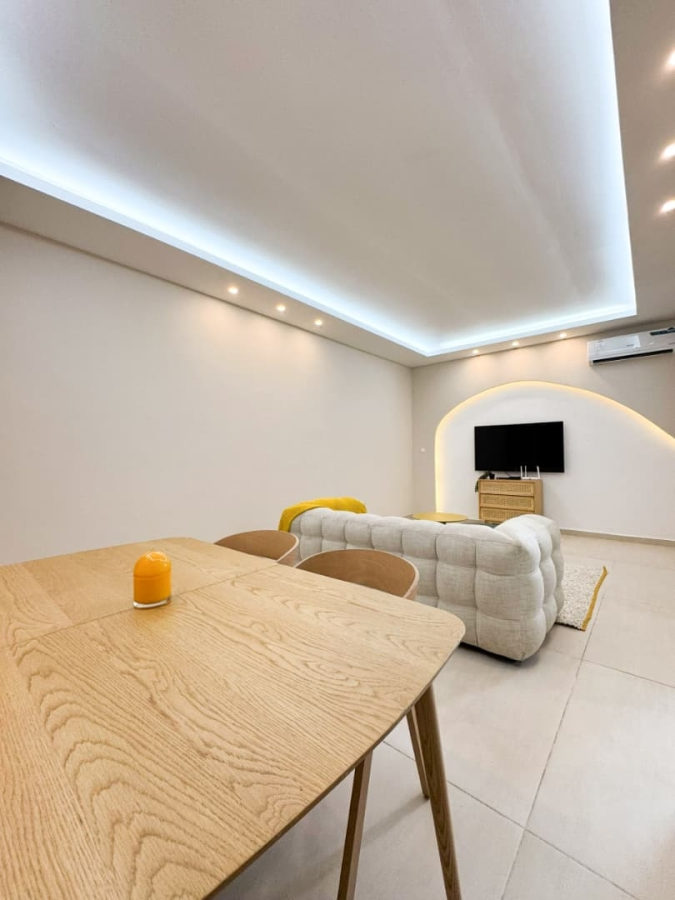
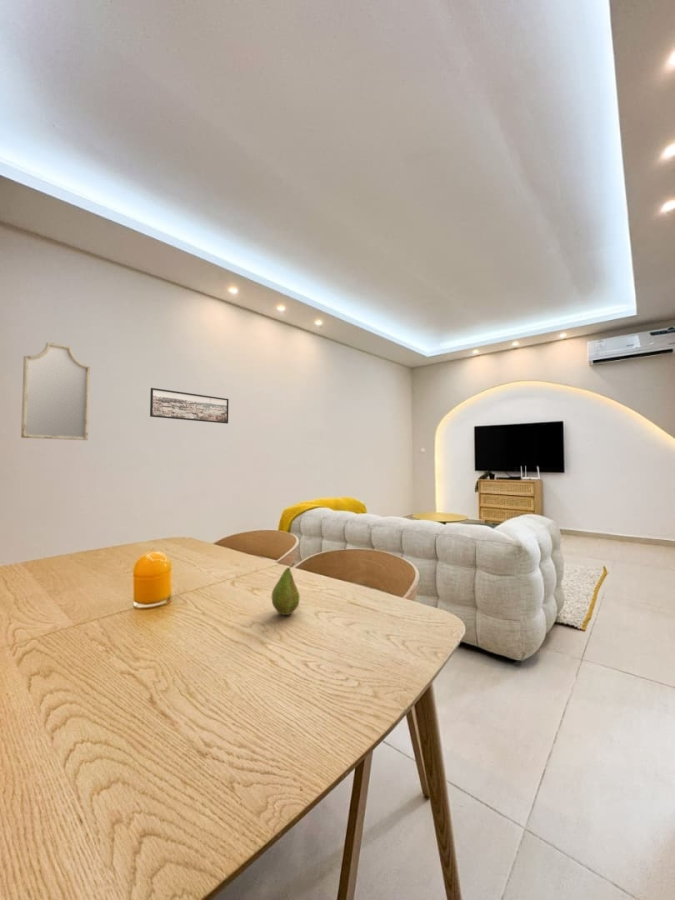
+ home mirror (57, 391)
+ fruit (285, 587)
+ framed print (192, 407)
